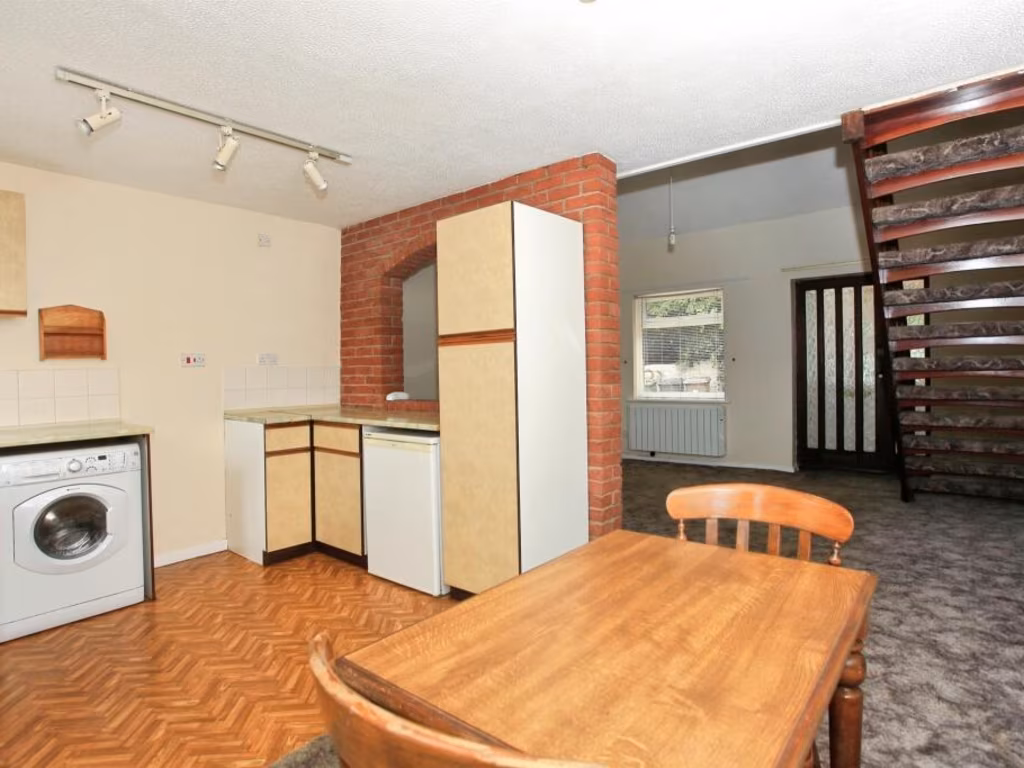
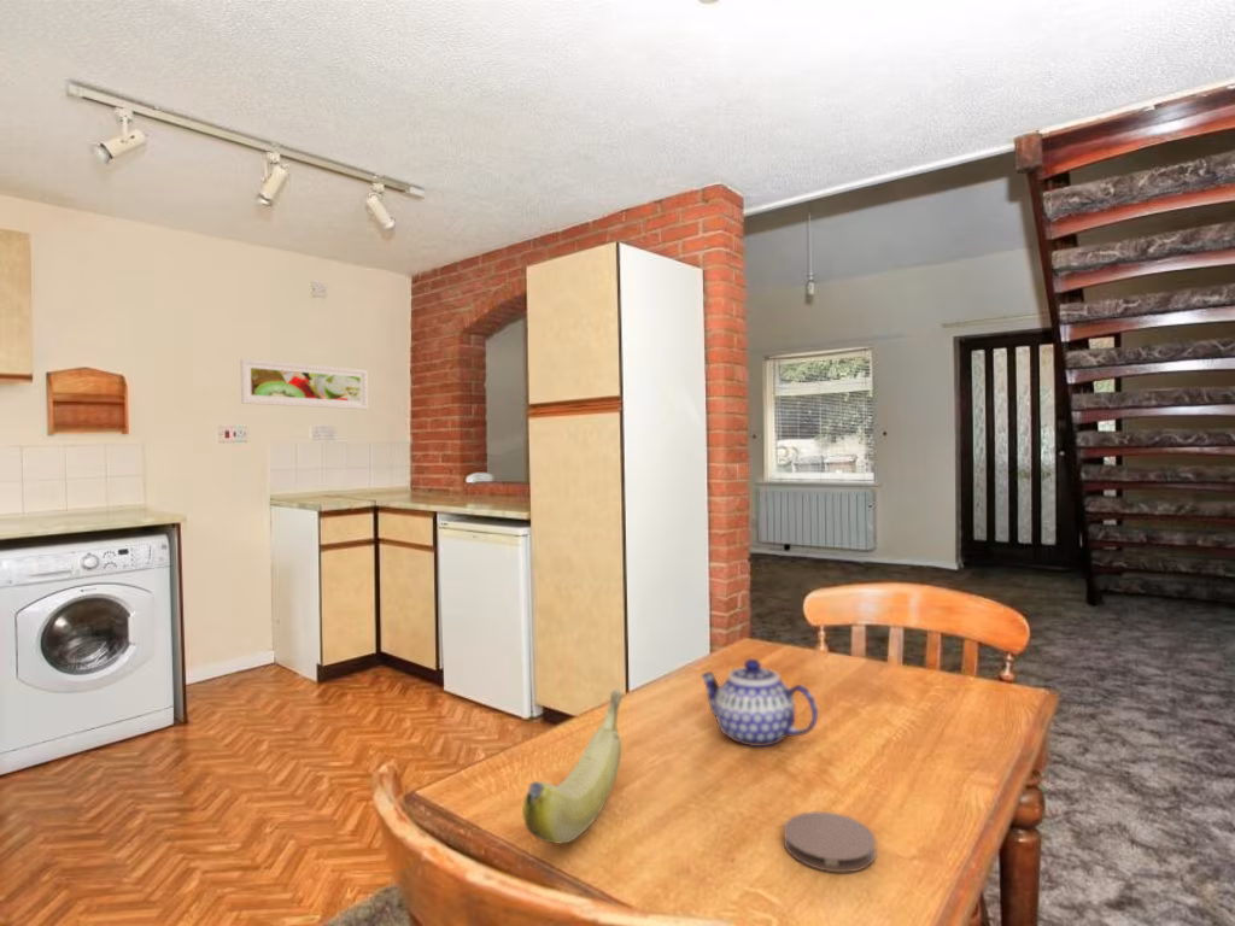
+ teapot (755, 697)
+ coaster (829, 839)
+ banana (580, 772)
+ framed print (308, 385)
